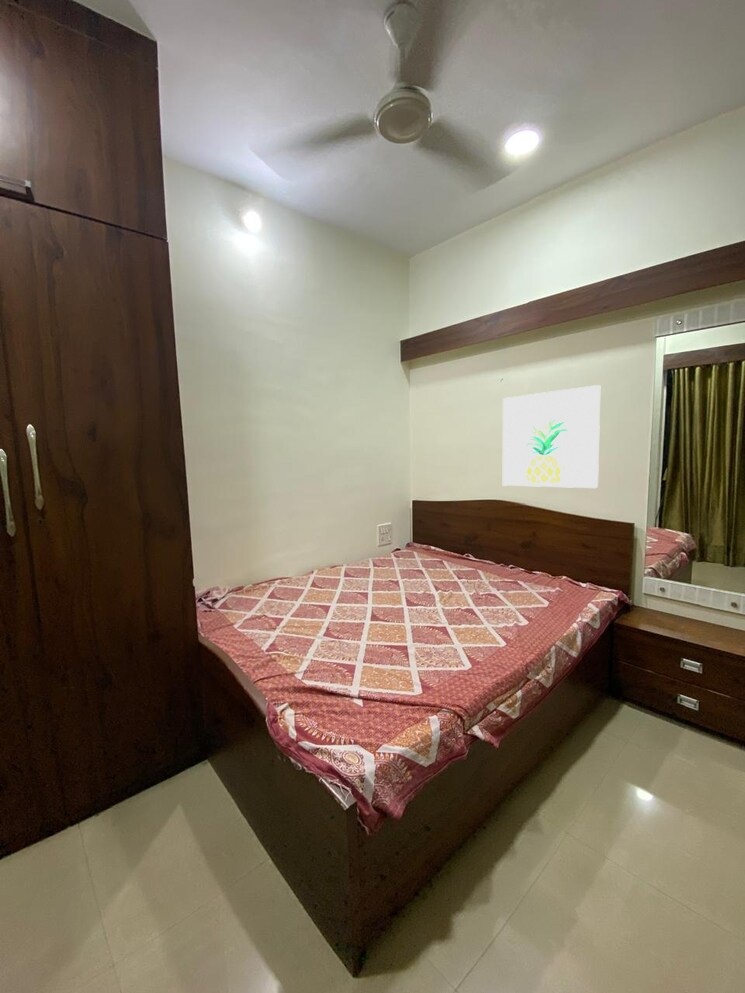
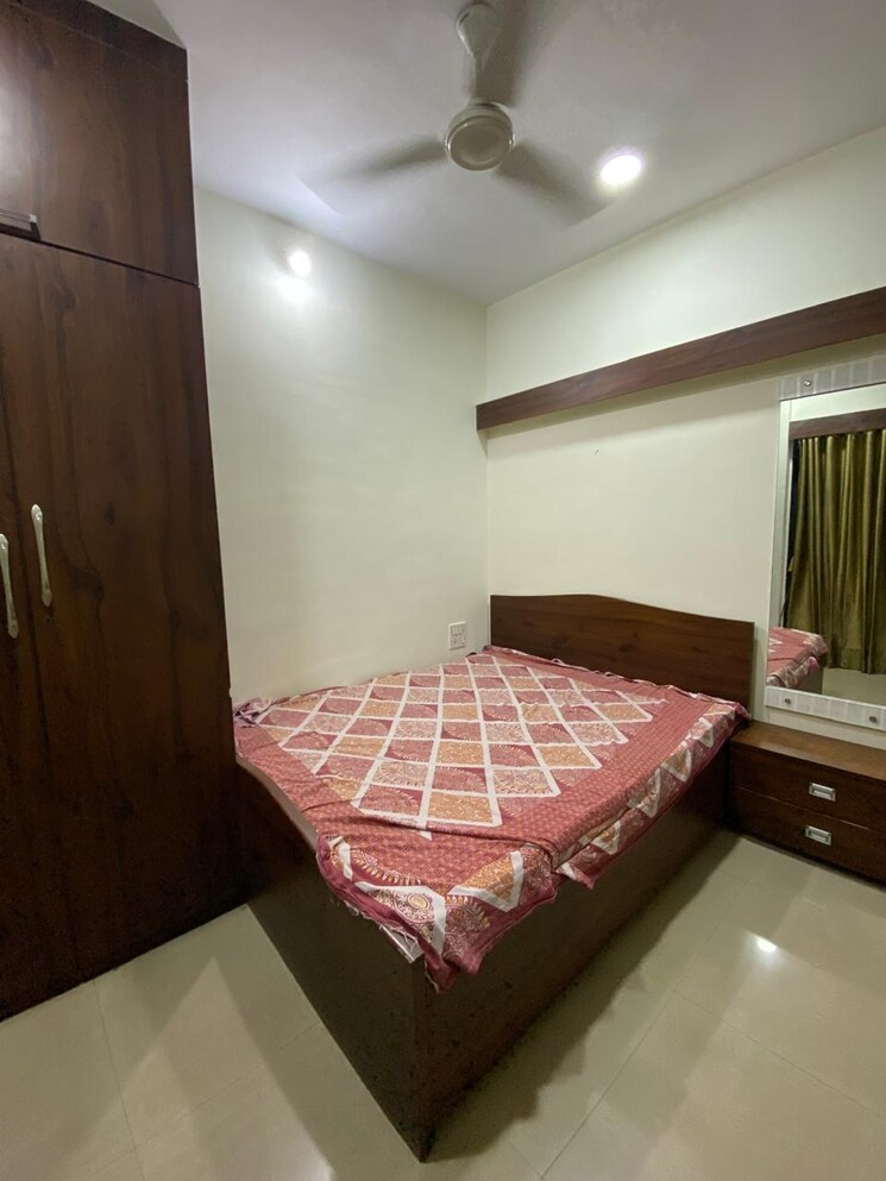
- wall art (547, 440)
